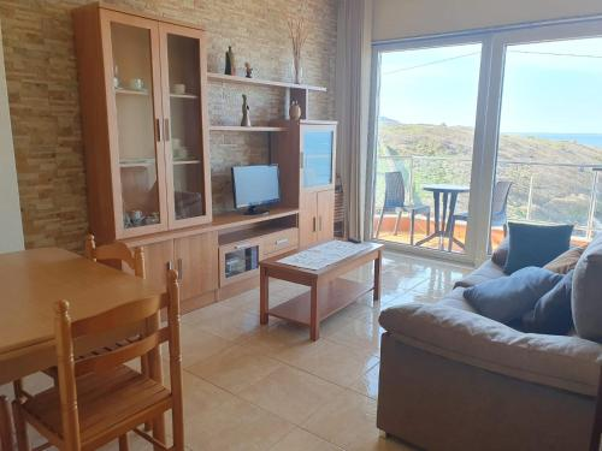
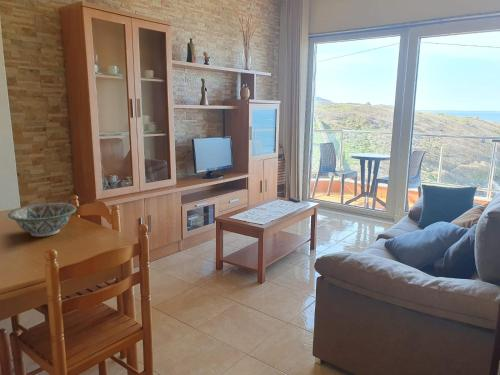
+ decorative bowl (44, 221)
